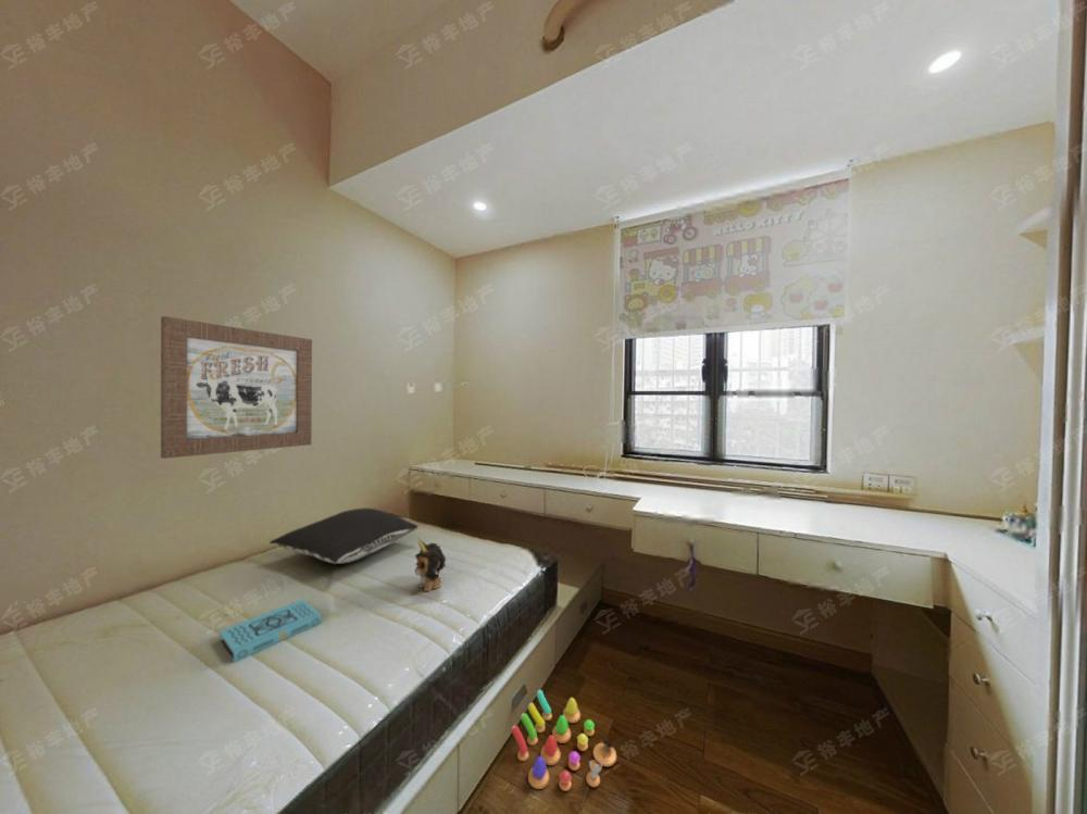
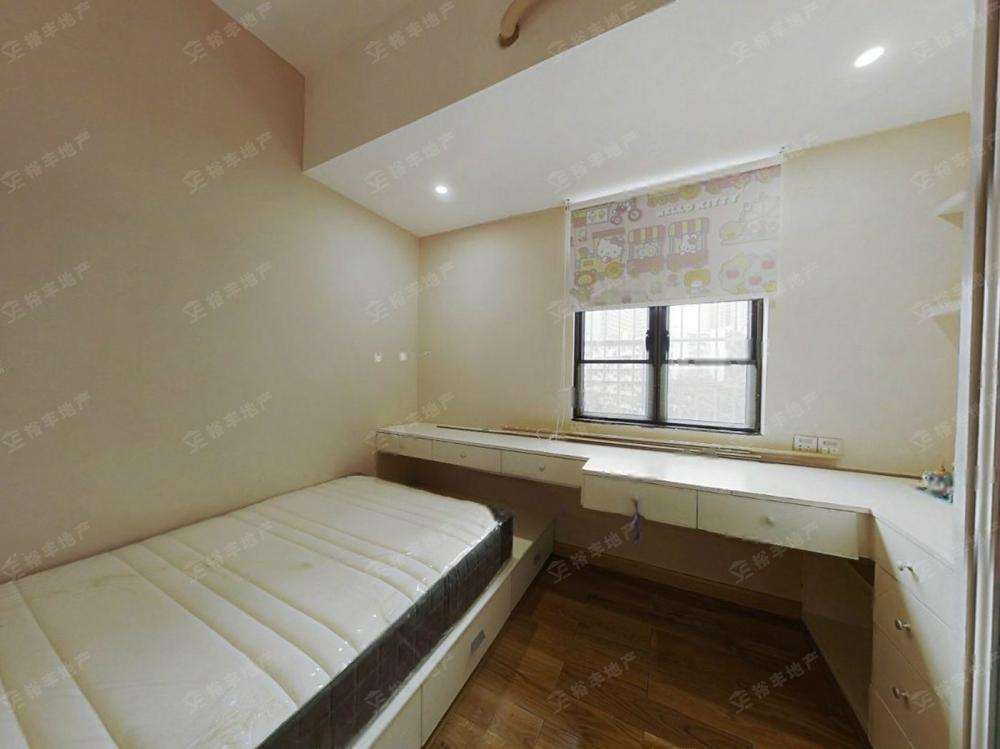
- wall art (247, 390)
- pillow (348, 534)
- book (272, 627)
- plush toy (429, 561)
- stacking toy (565, 737)
